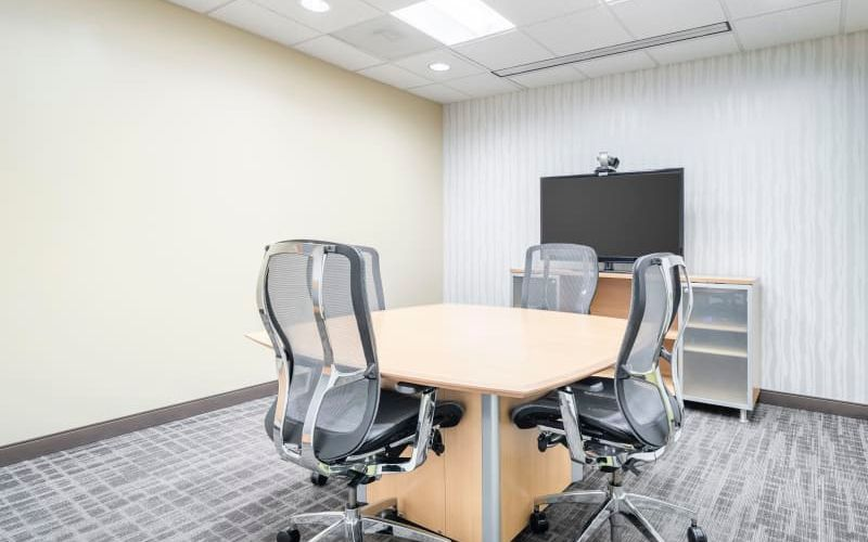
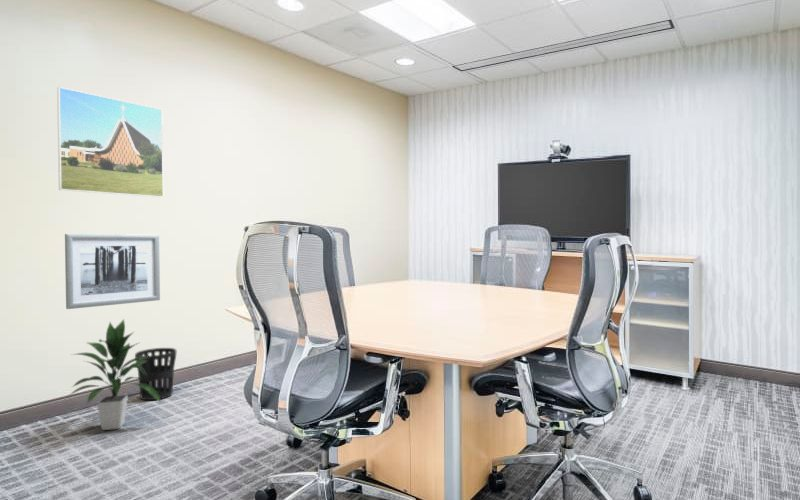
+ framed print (114, 146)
+ wall art (115, 269)
+ wastebasket (156, 373)
+ indoor plant (115, 374)
